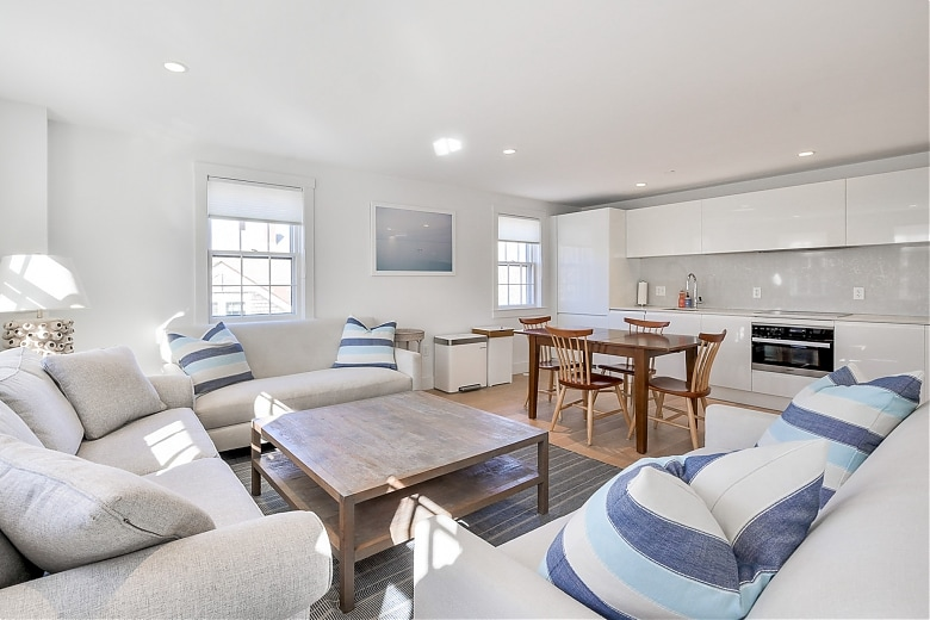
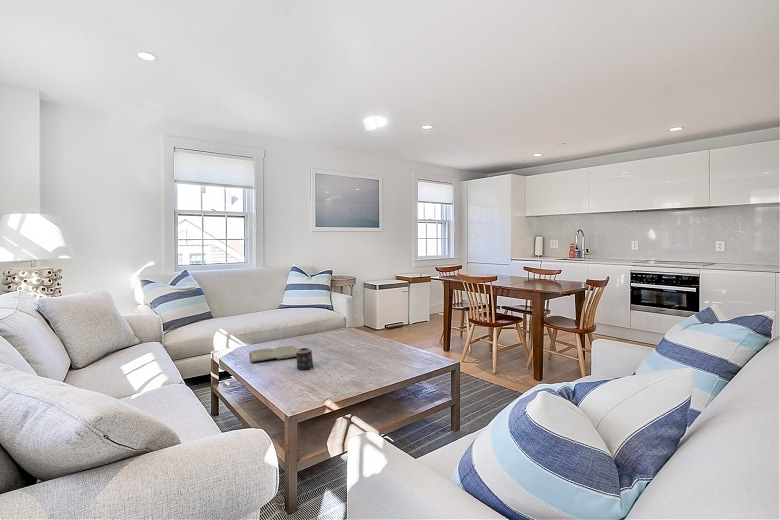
+ book (274, 353)
+ candle (305, 357)
